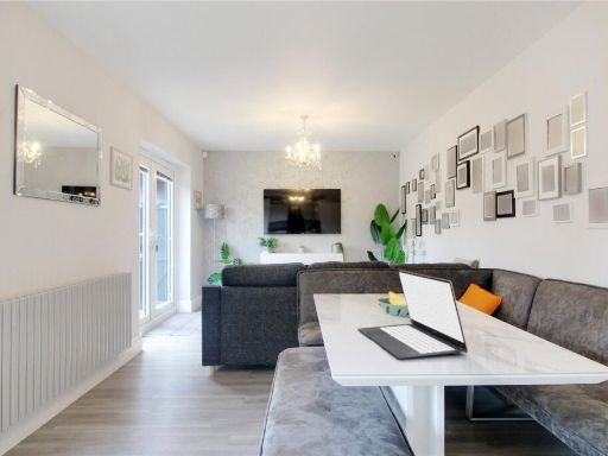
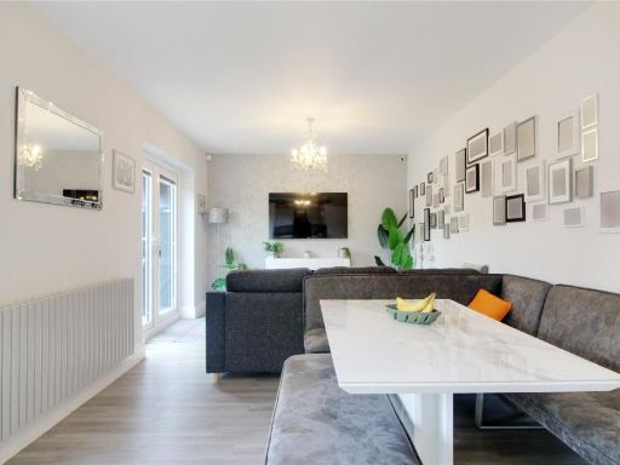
- laptop (407, 308)
